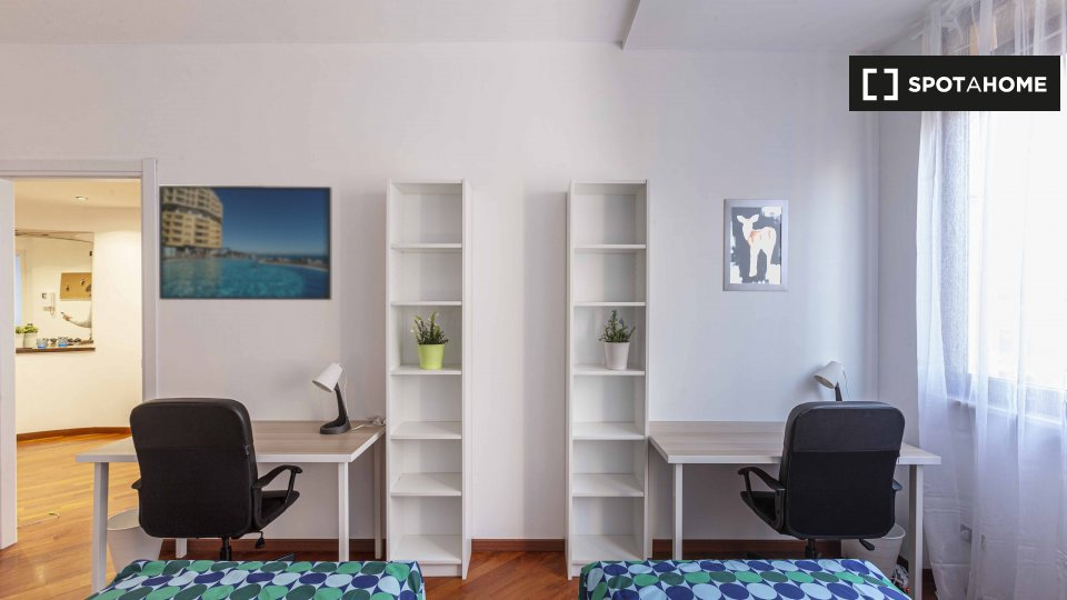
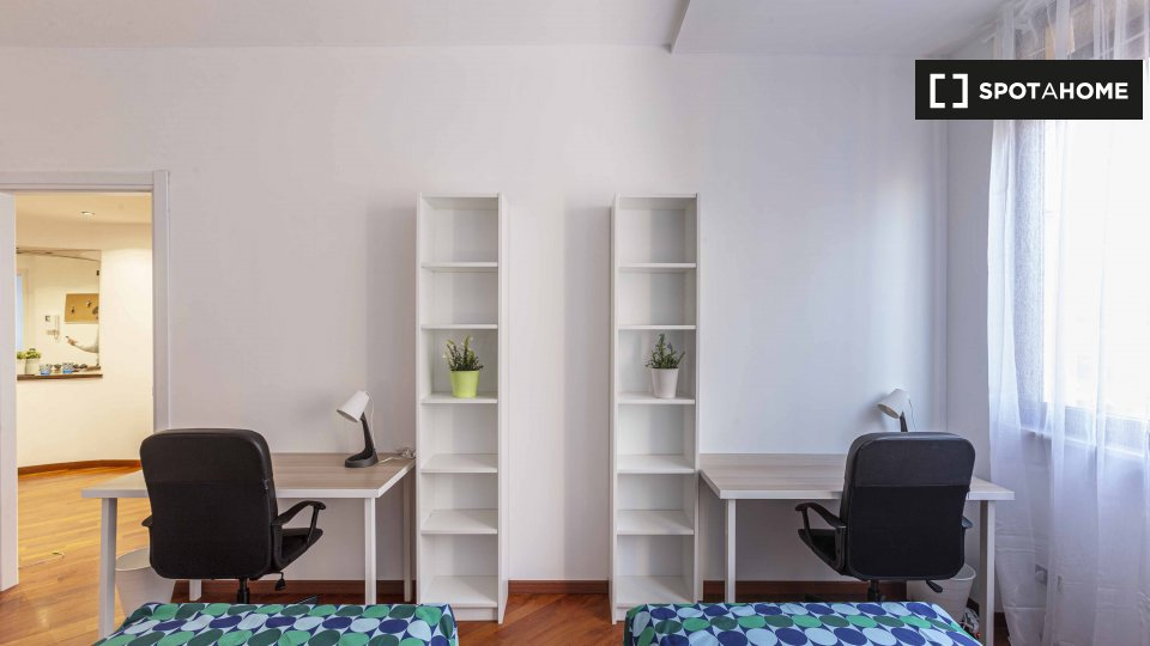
- wall art (756, 244)
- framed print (246, 242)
